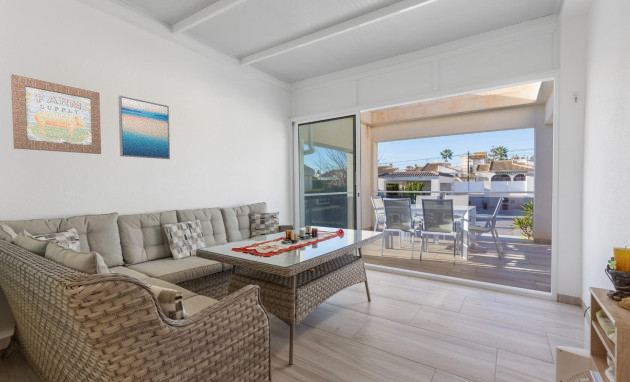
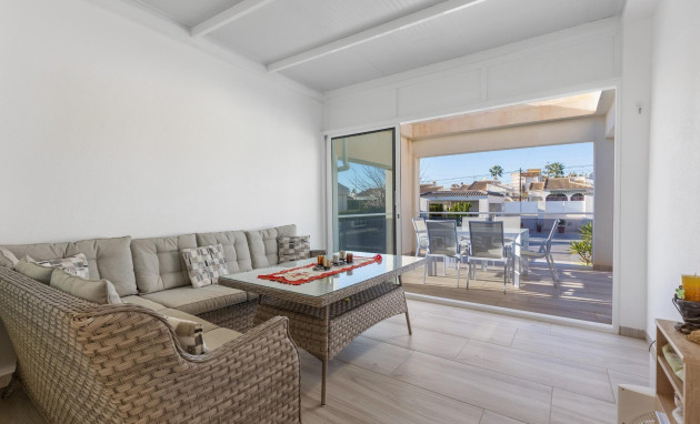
- wall art (60, 118)
- wall art (145, 129)
